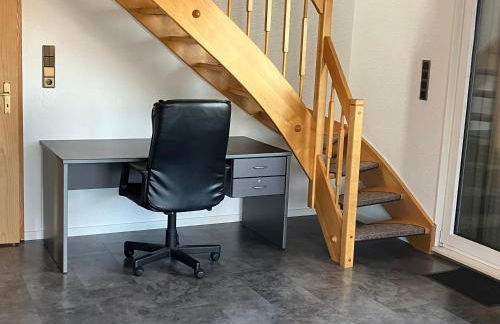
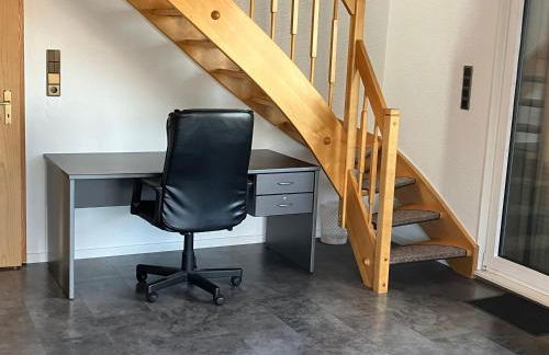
+ wastebasket (334, 222)
